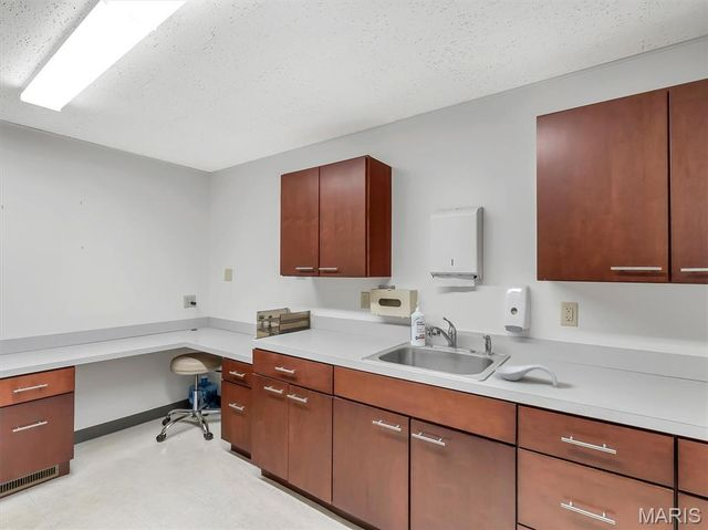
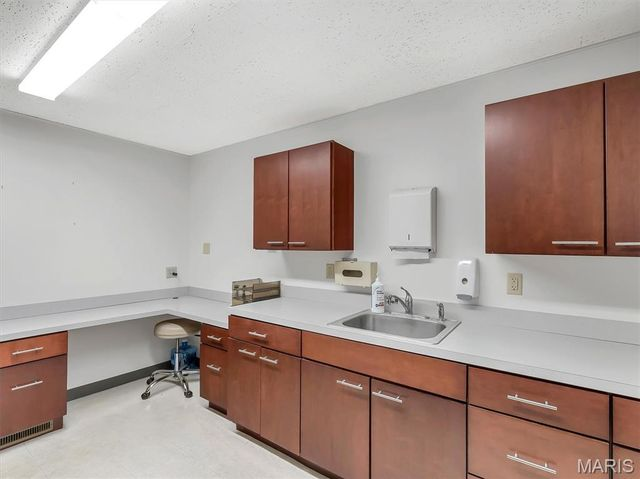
- spoon rest (524, 372)
